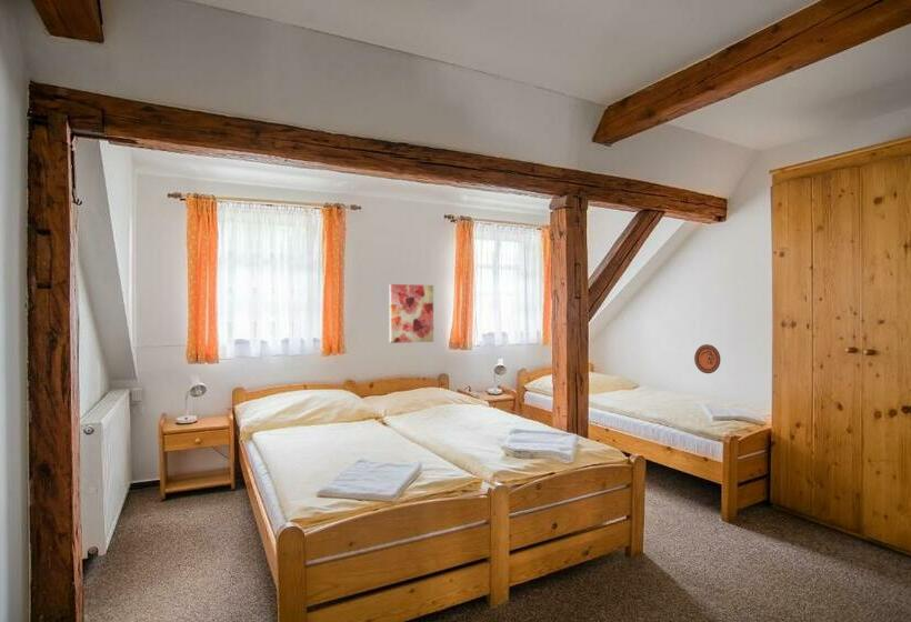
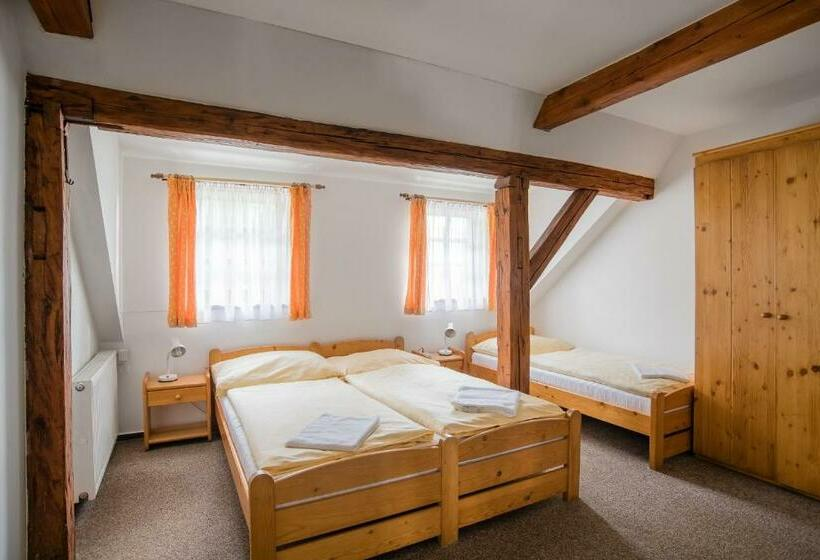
- wall art (411, 313)
- decorative plate (707, 359)
